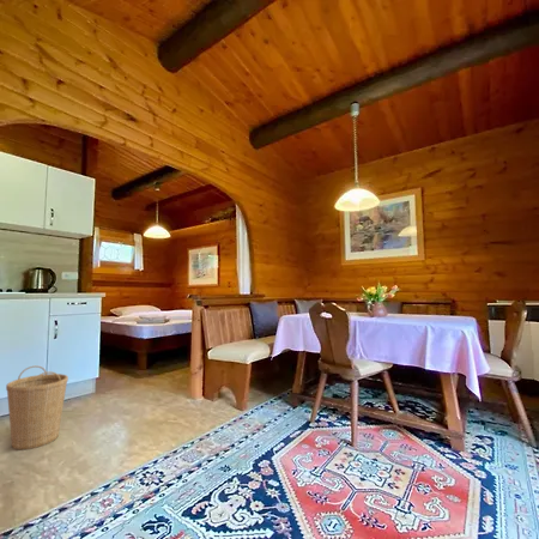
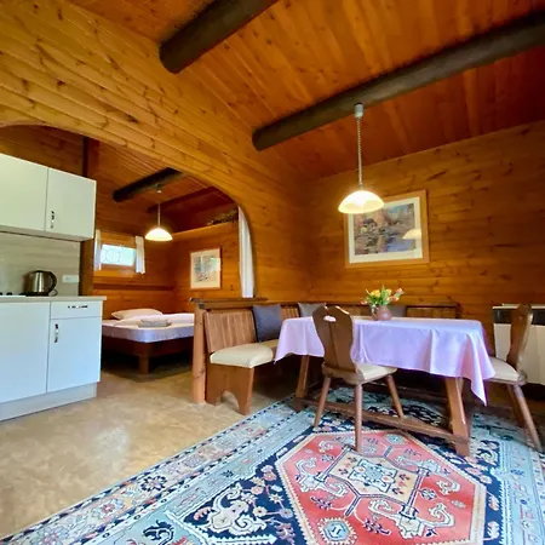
- basket (37, 404)
